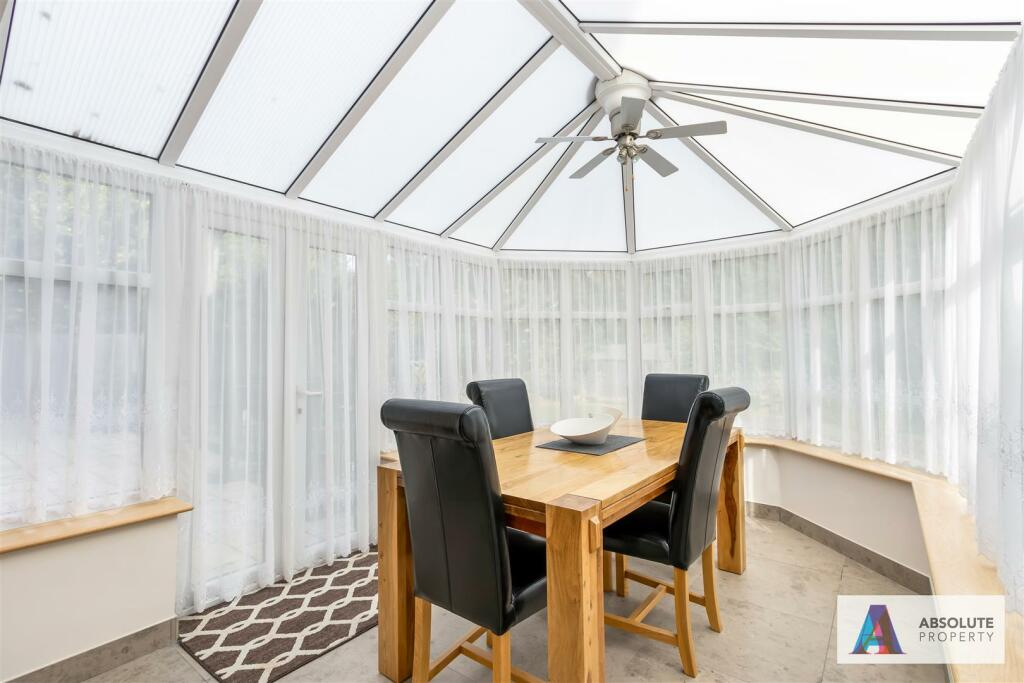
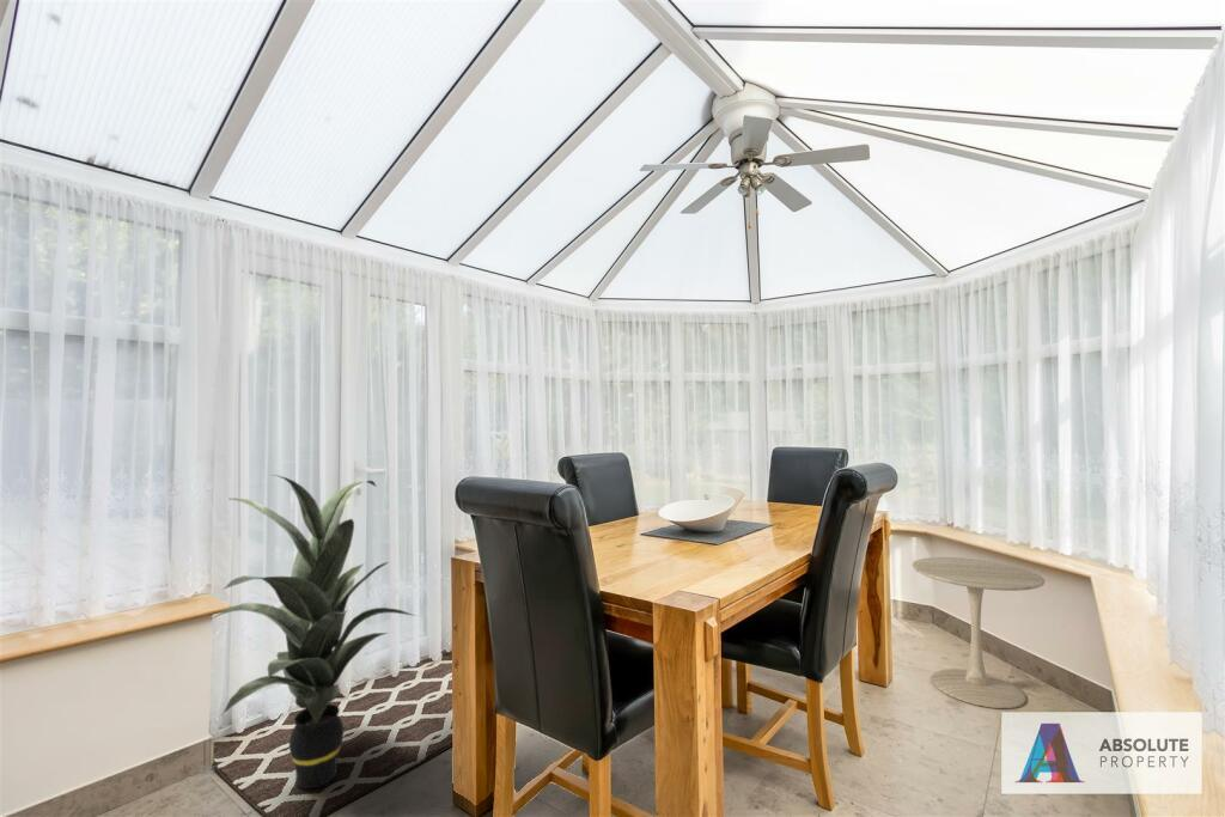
+ indoor plant (303, 624)
+ side table (975, 629)
